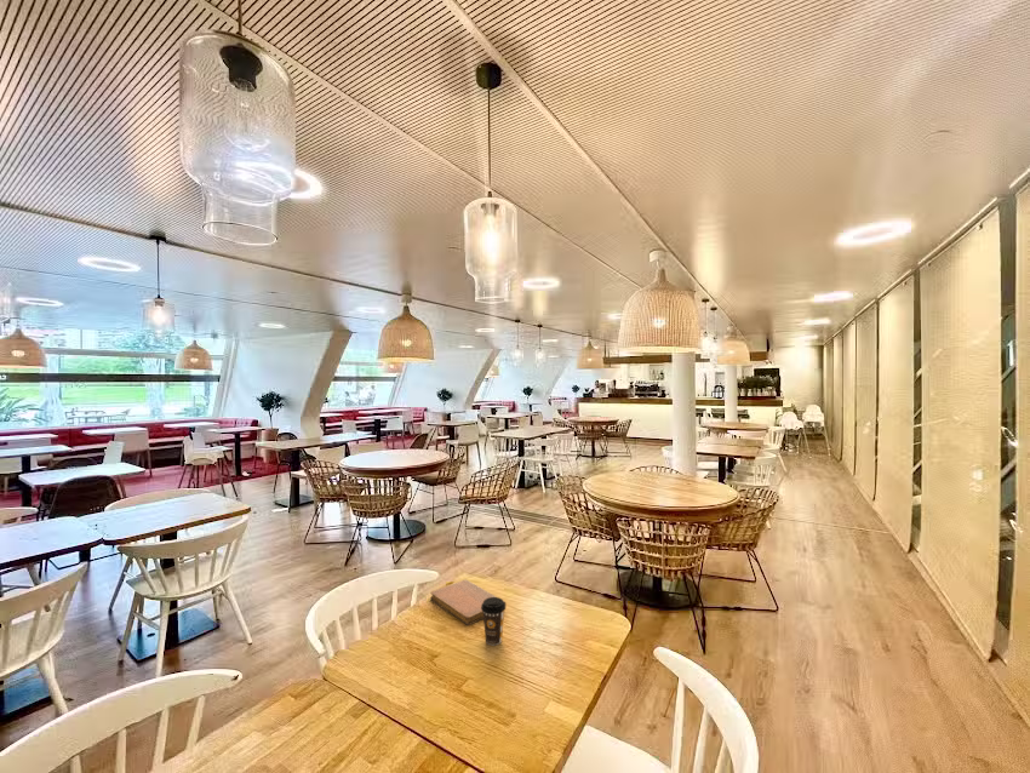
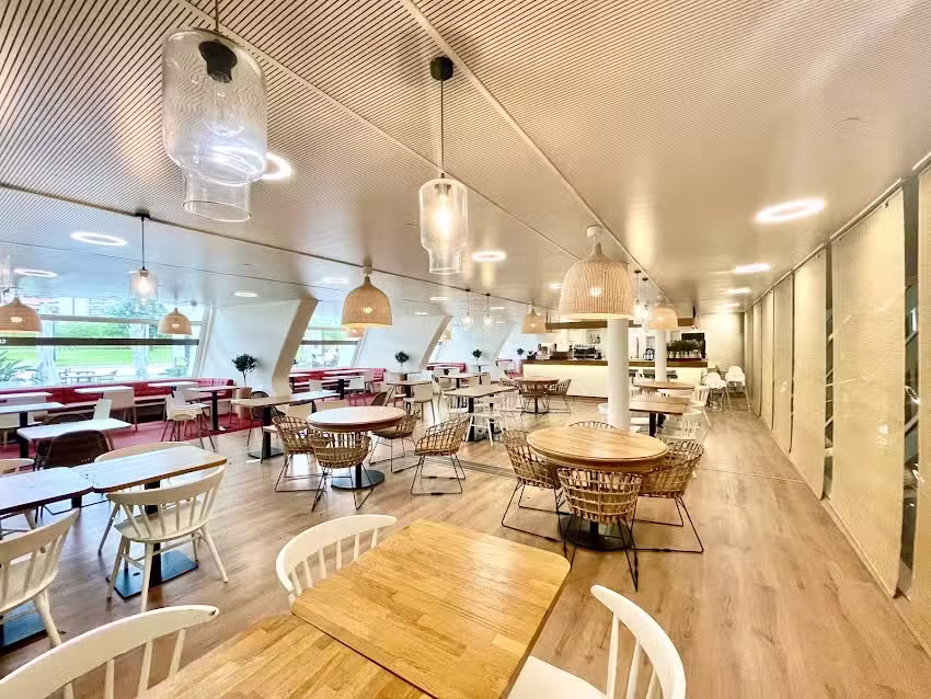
- notebook (467, 600)
- coffee cup (493, 620)
